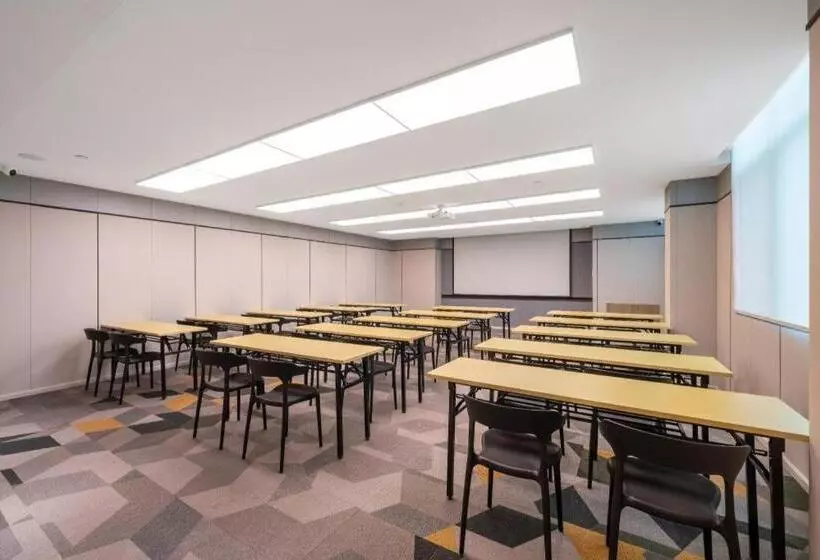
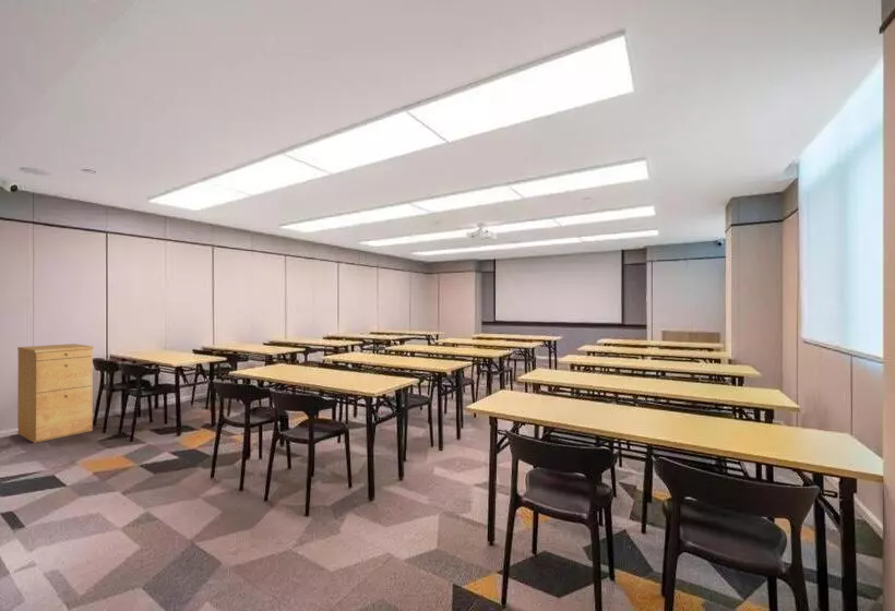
+ filing cabinet (56, 390)
